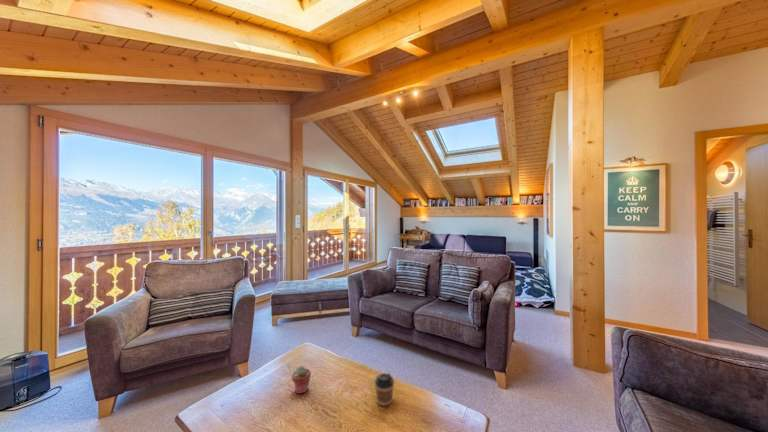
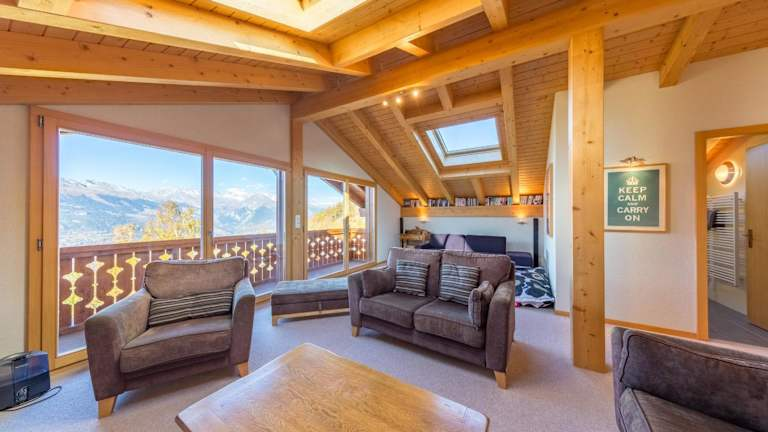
- potted succulent (301, 378)
- coffee cup (384, 387)
